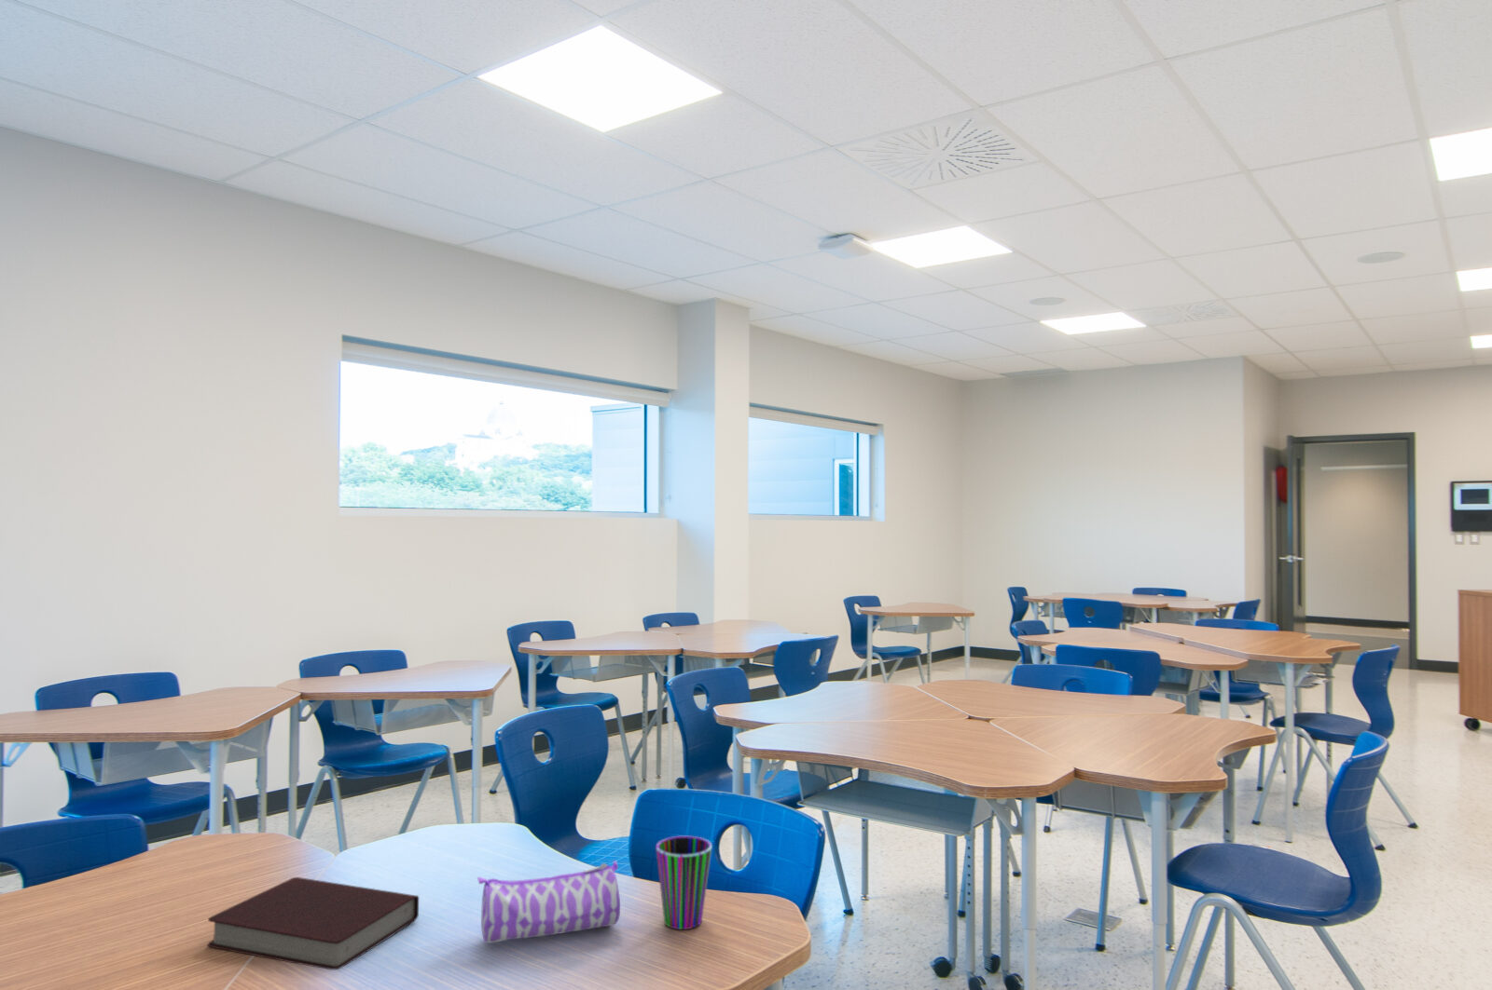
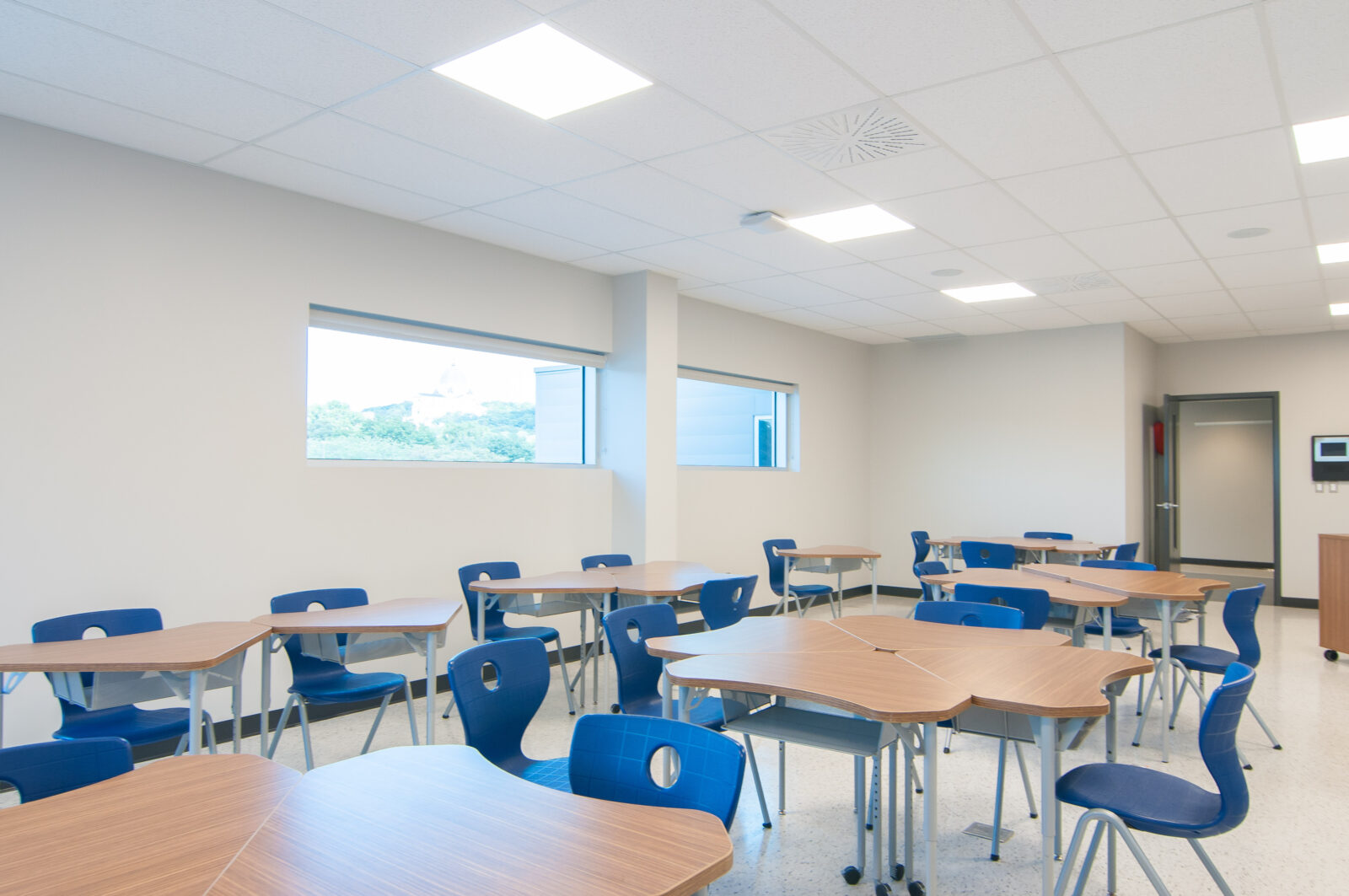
- book (315, 918)
- cup (684, 883)
- pencil case (552, 901)
